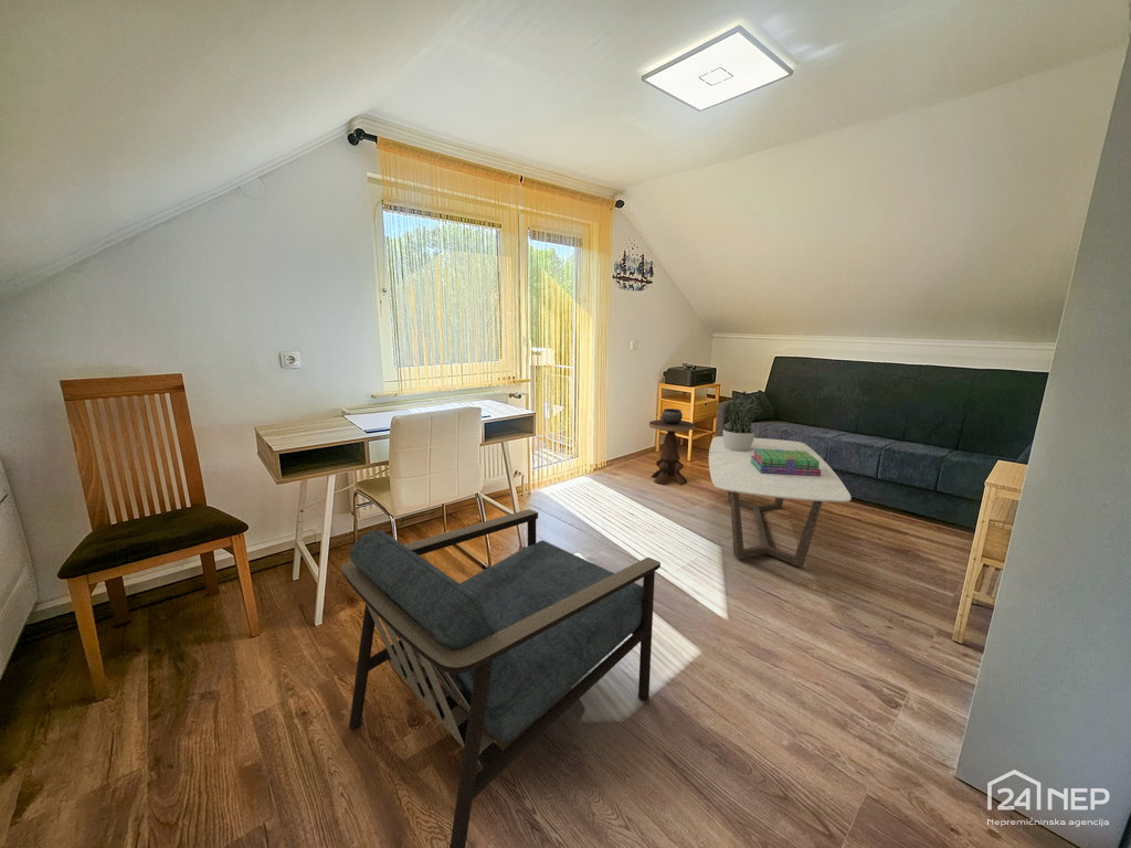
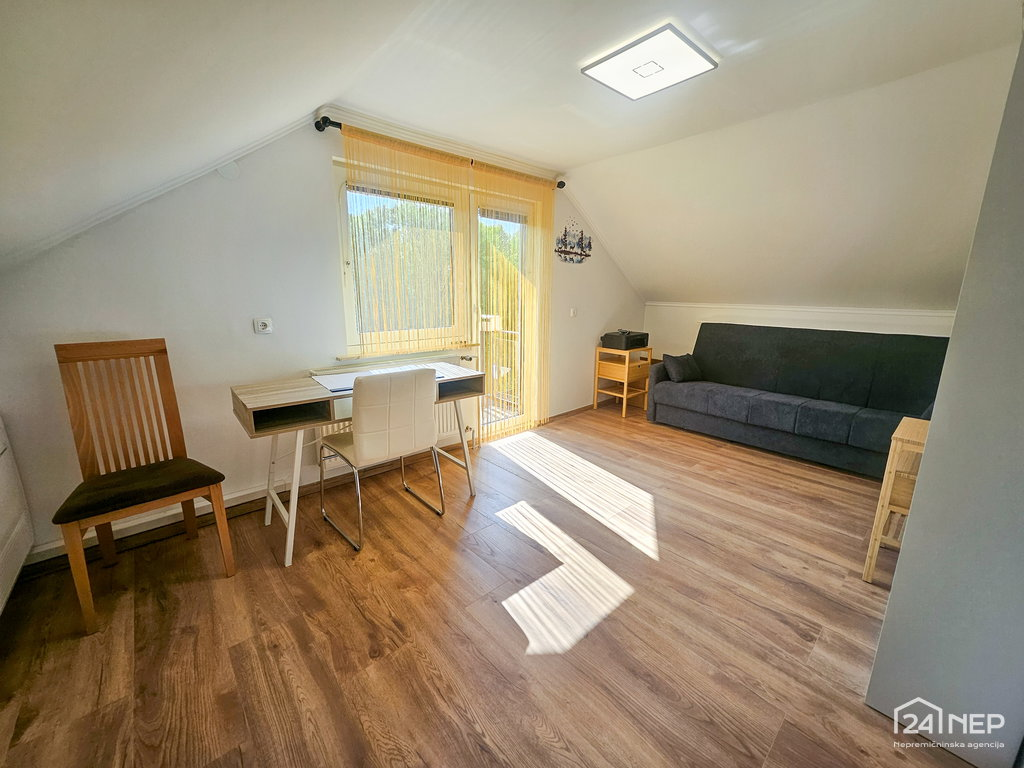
- armchair (507, 619)
- coffee table (763, 495)
- side table (670, 445)
- potted plant (741, 420)
- stack of books (783, 460)
